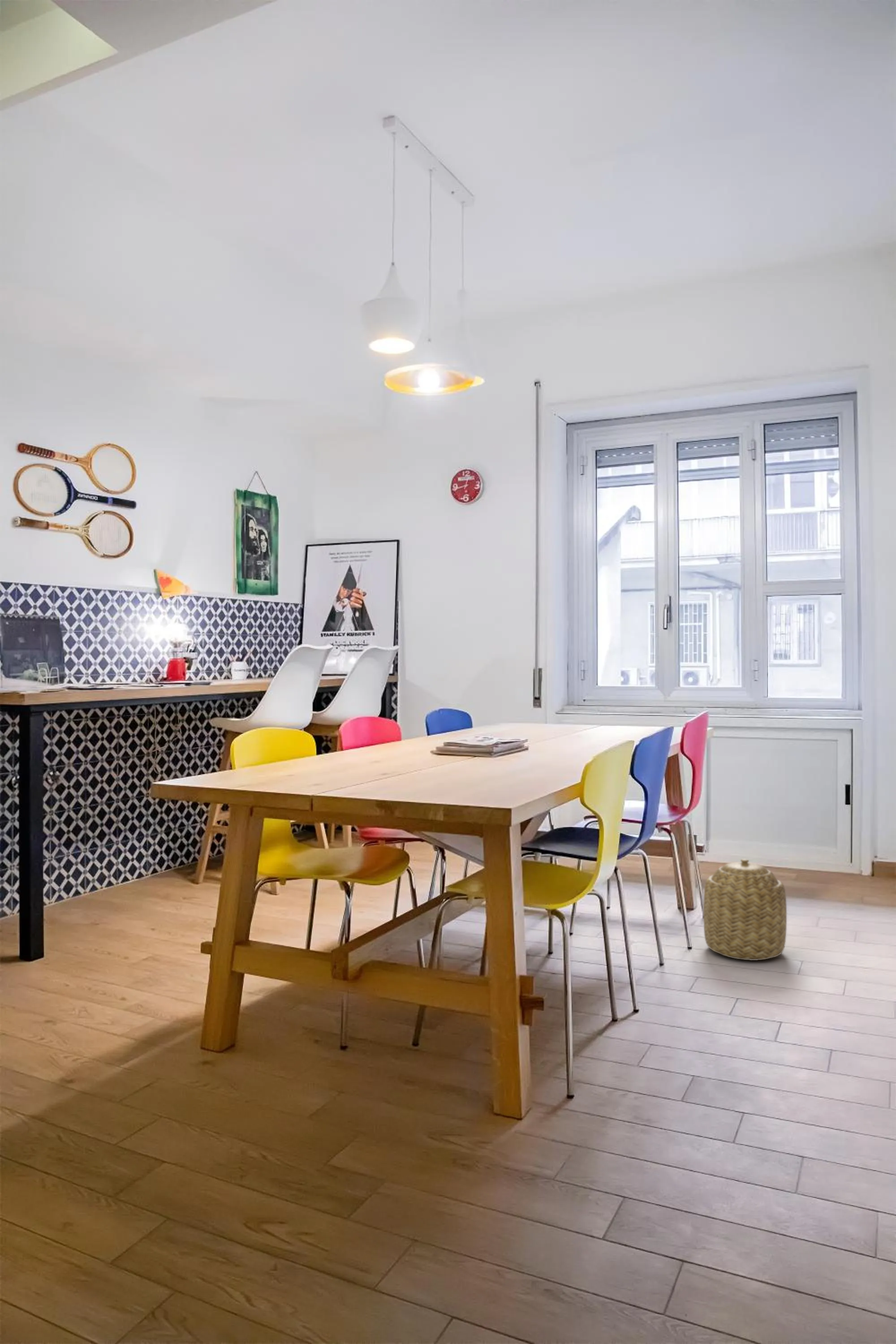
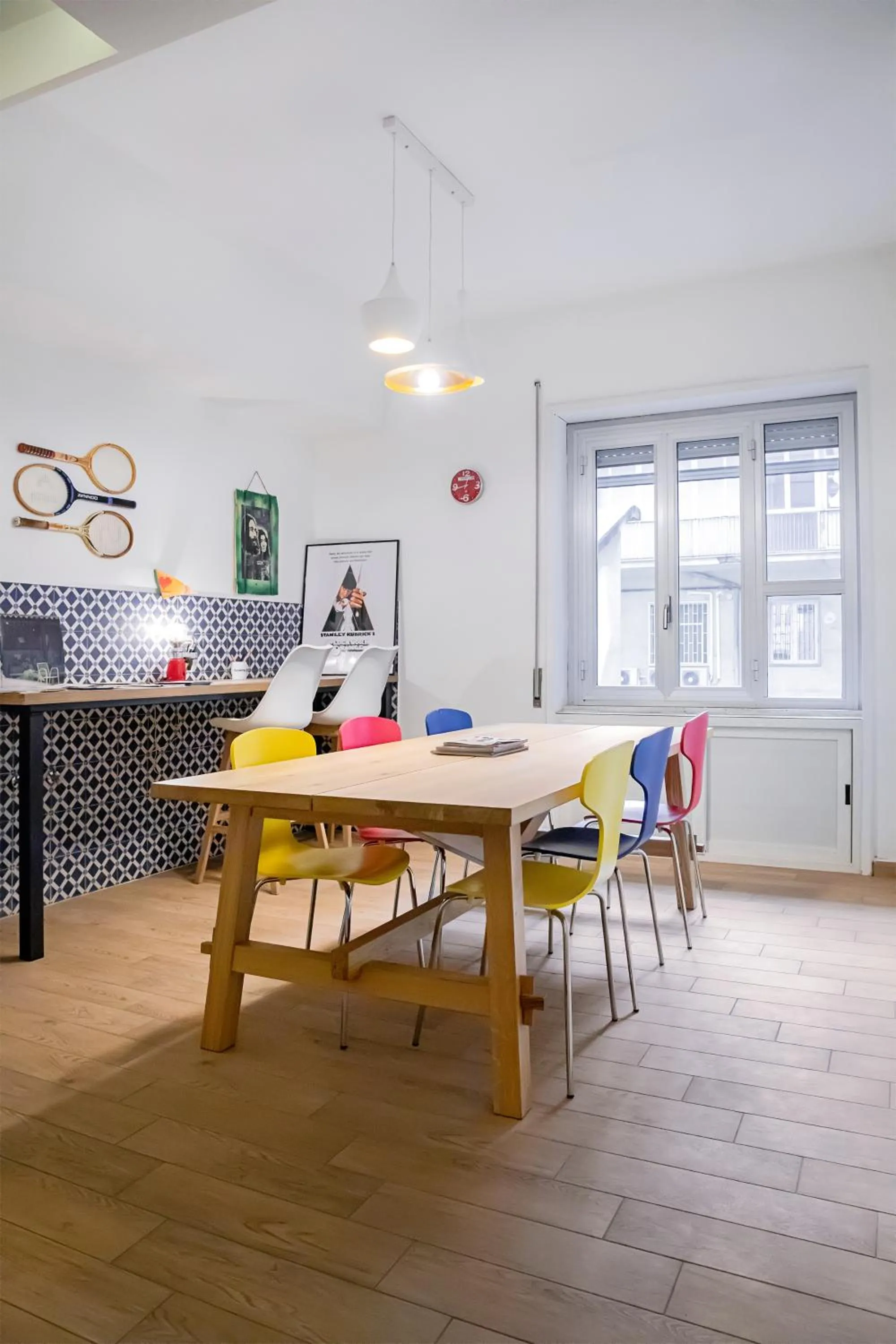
- basket (744, 905)
